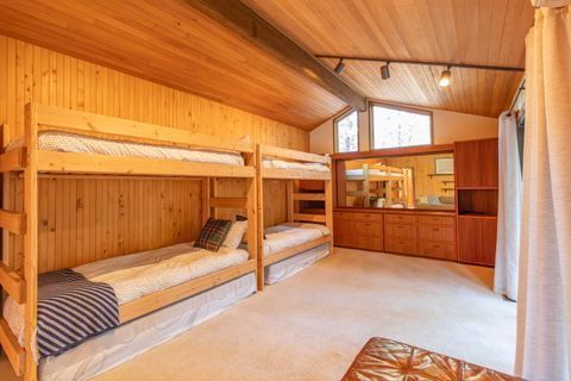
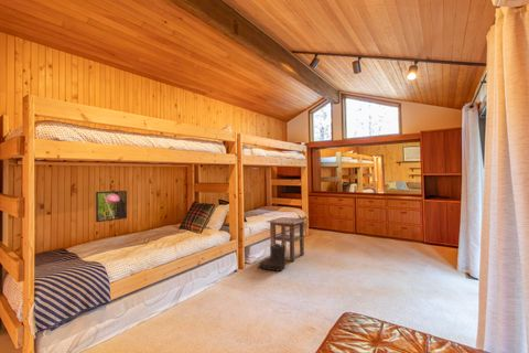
+ side table (287, 237)
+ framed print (111, 205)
+ boots (272, 255)
